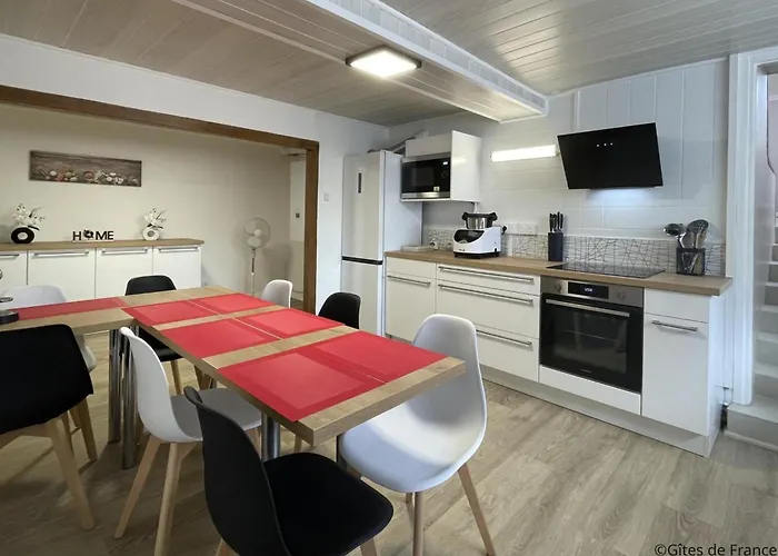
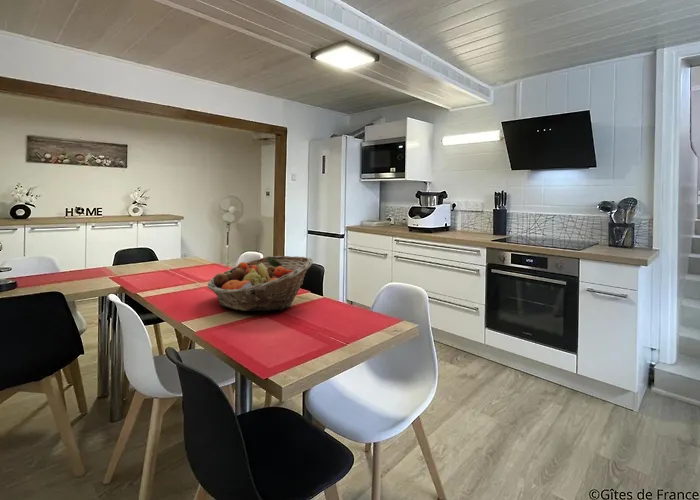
+ fruit basket (260, 280)
